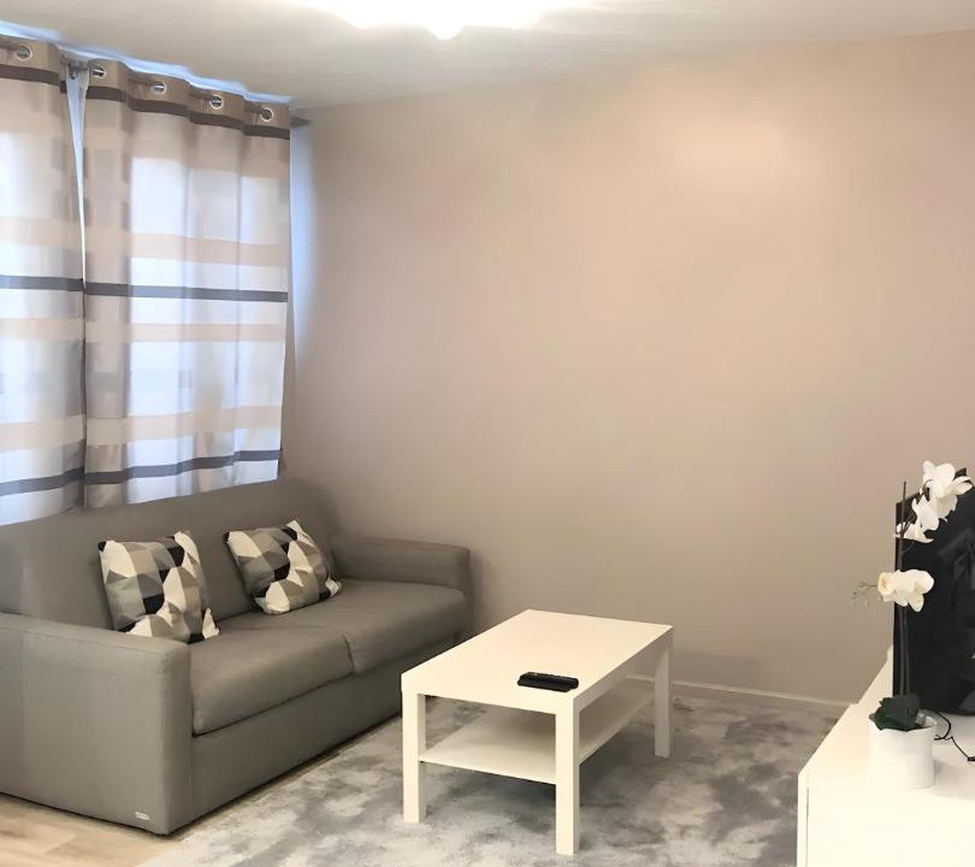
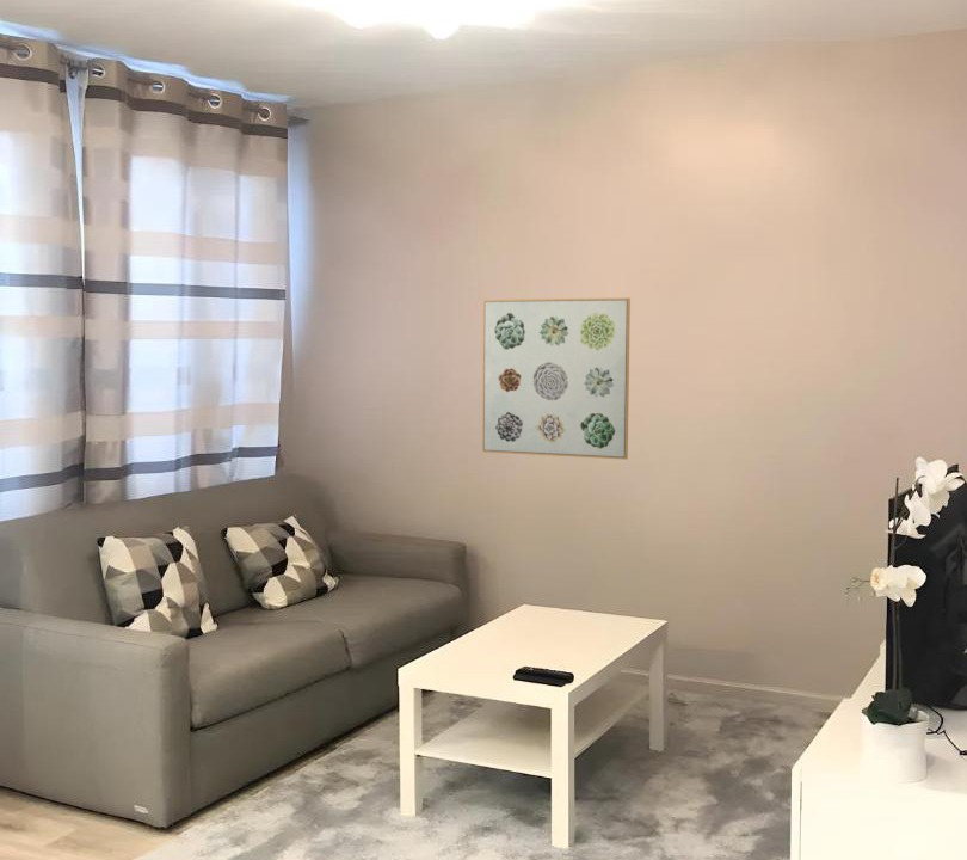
+ wall art (553, 377)
